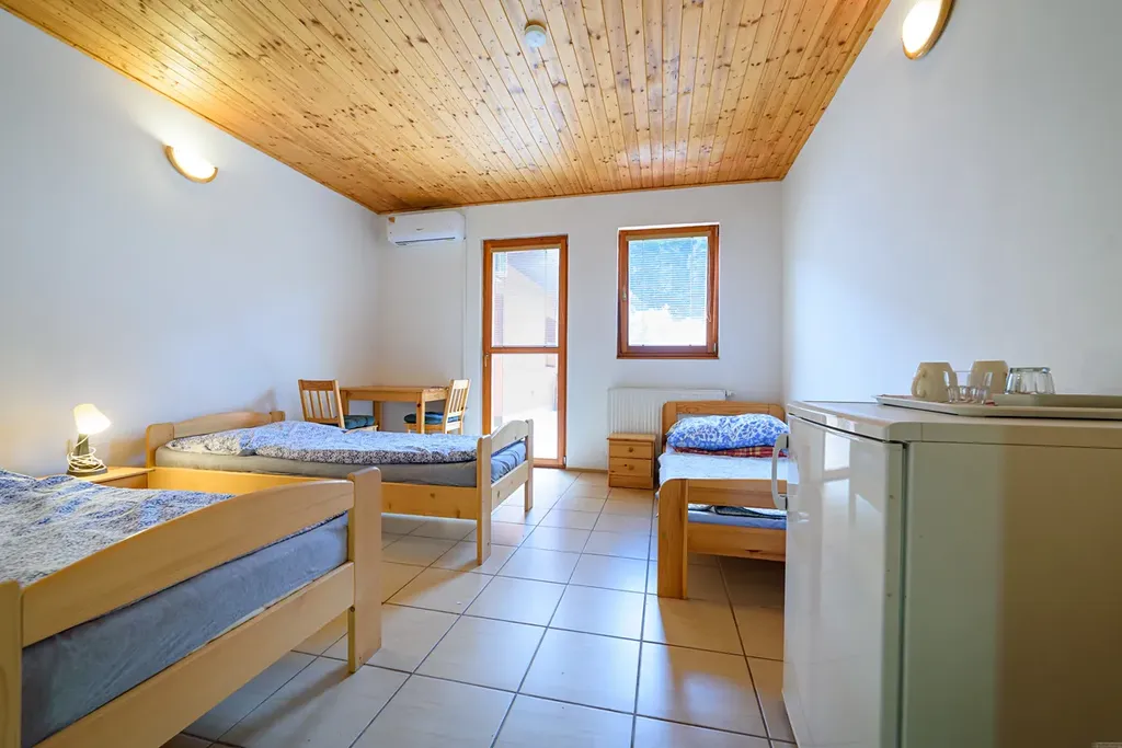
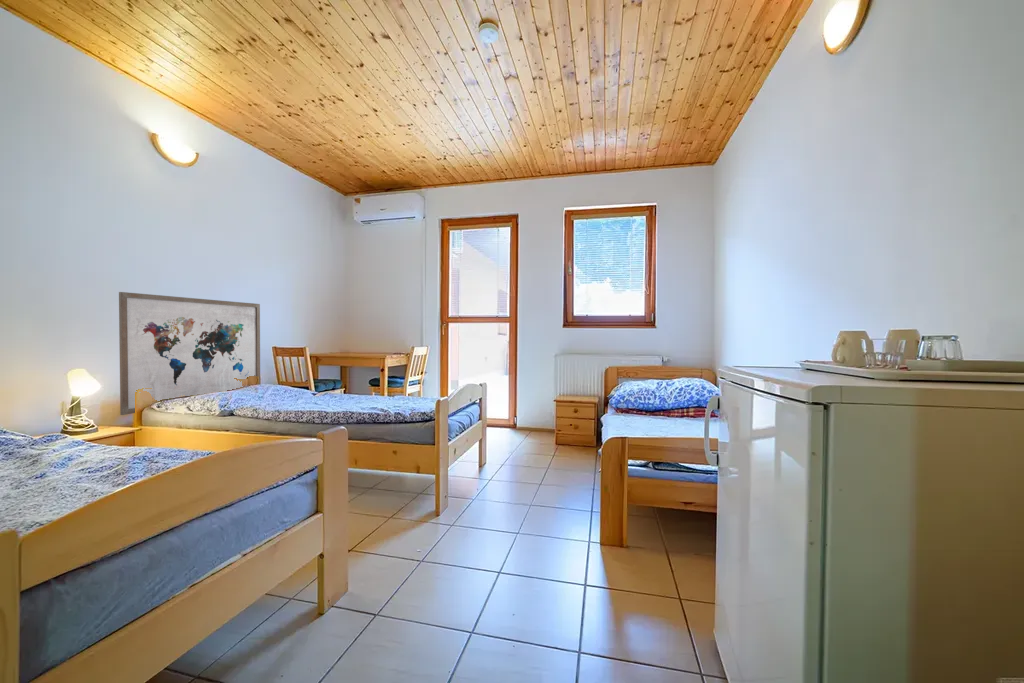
+ wall art (201, 350)
